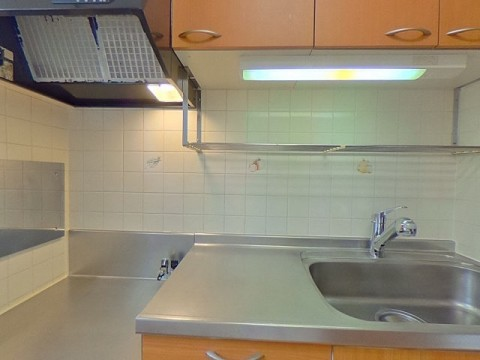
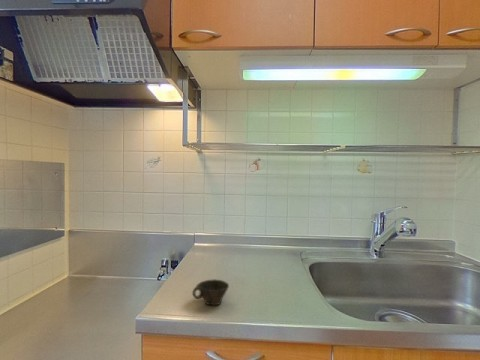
+ cup (210, 293)
